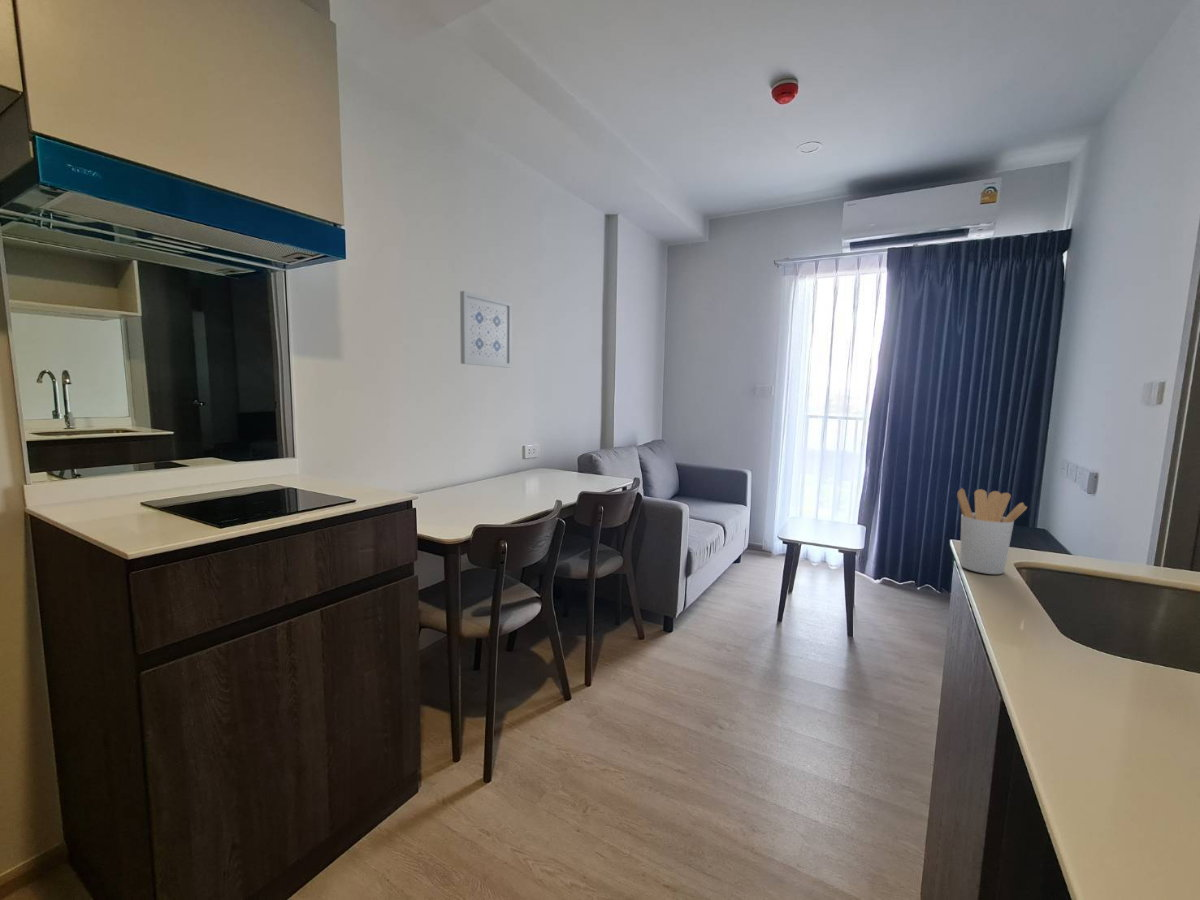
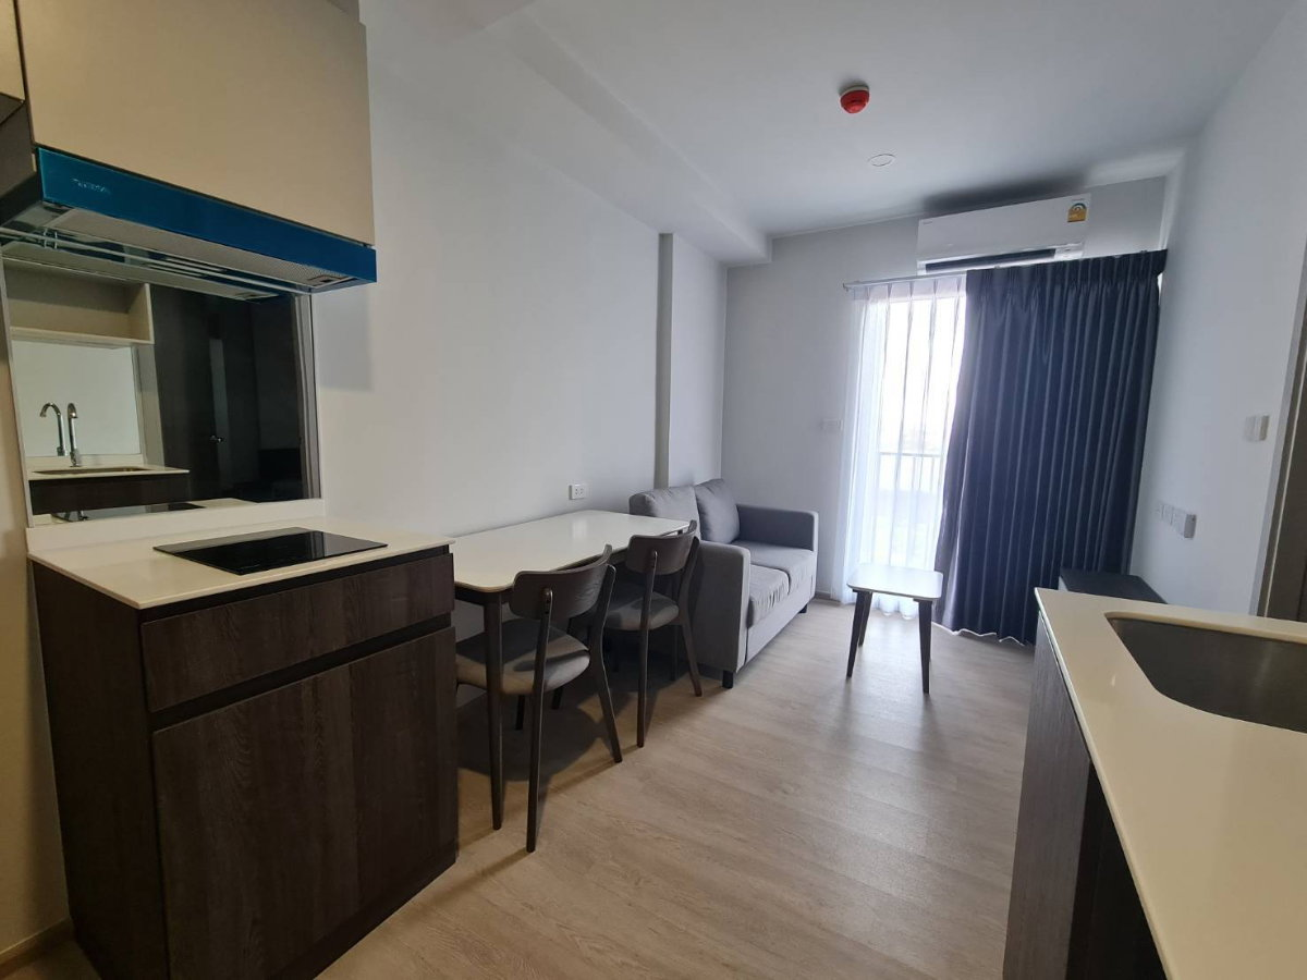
- utensil holder (986, 528)
- wall art (487, 331)
